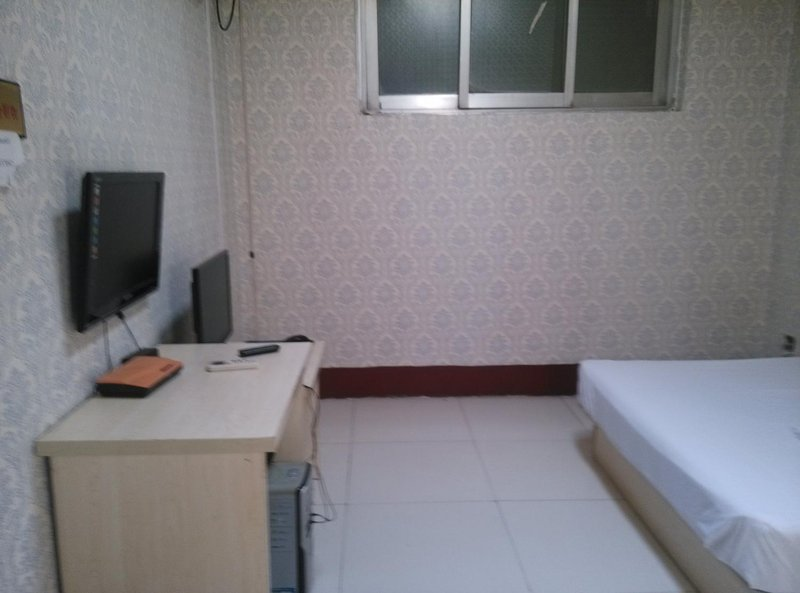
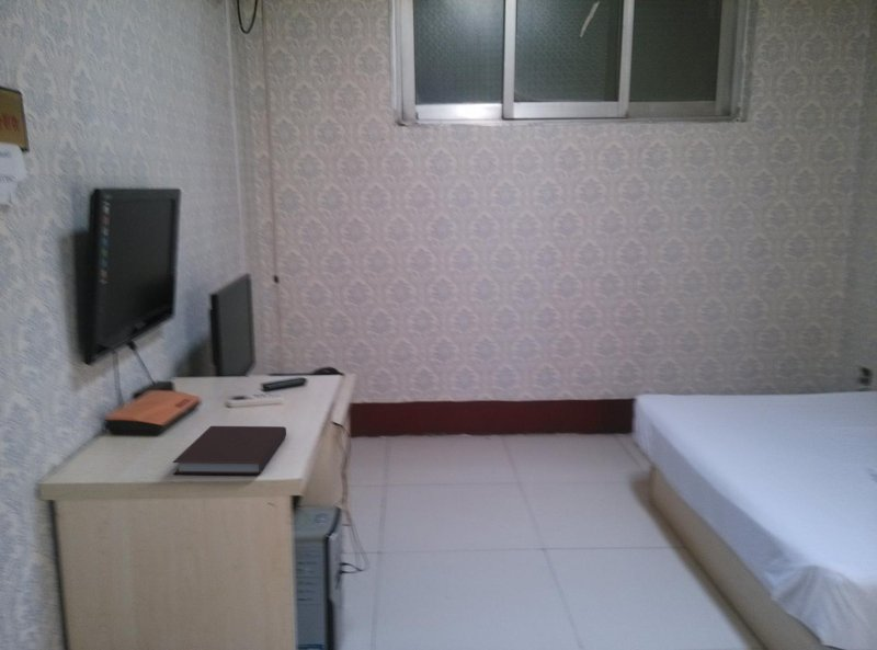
+ notebook (234, 448)
